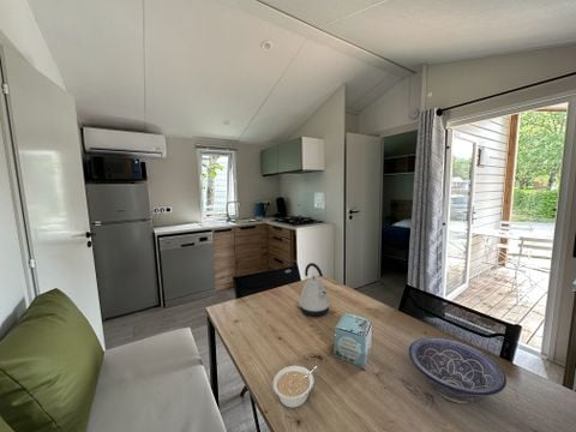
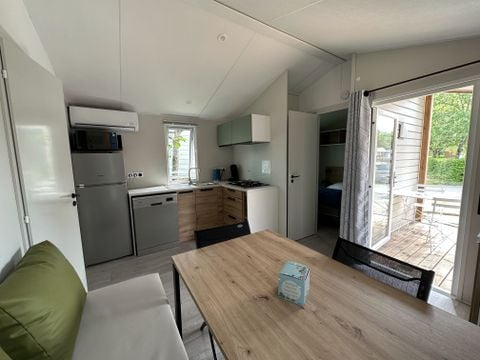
- legume (294, 385)
- kettle (314, 287)
- decorative bowl (452, 374)
